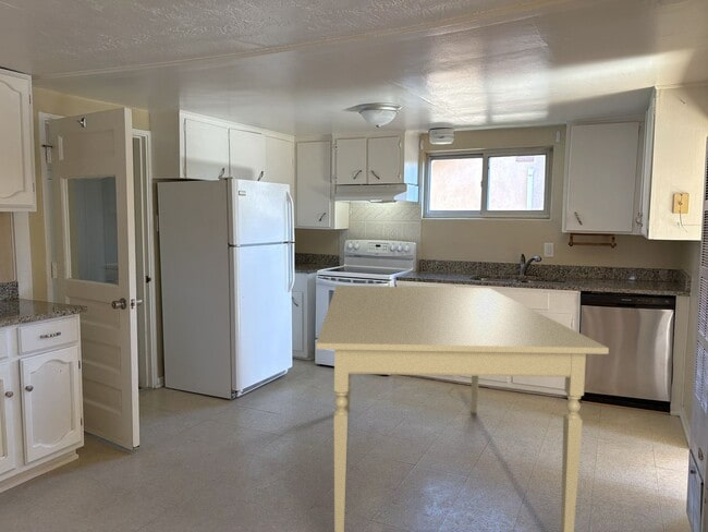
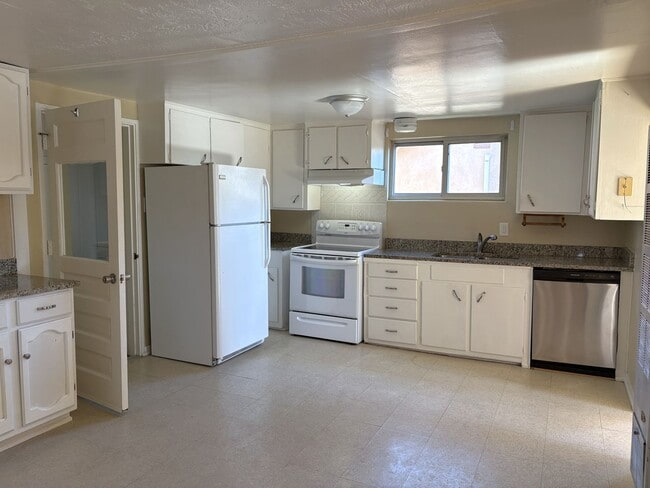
- dining table (428, 374)
